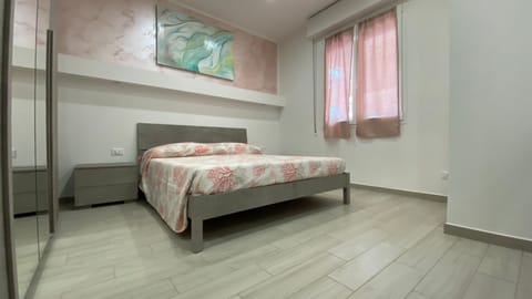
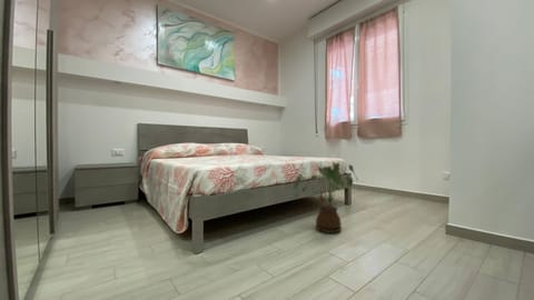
+ house plant (325, 197)
